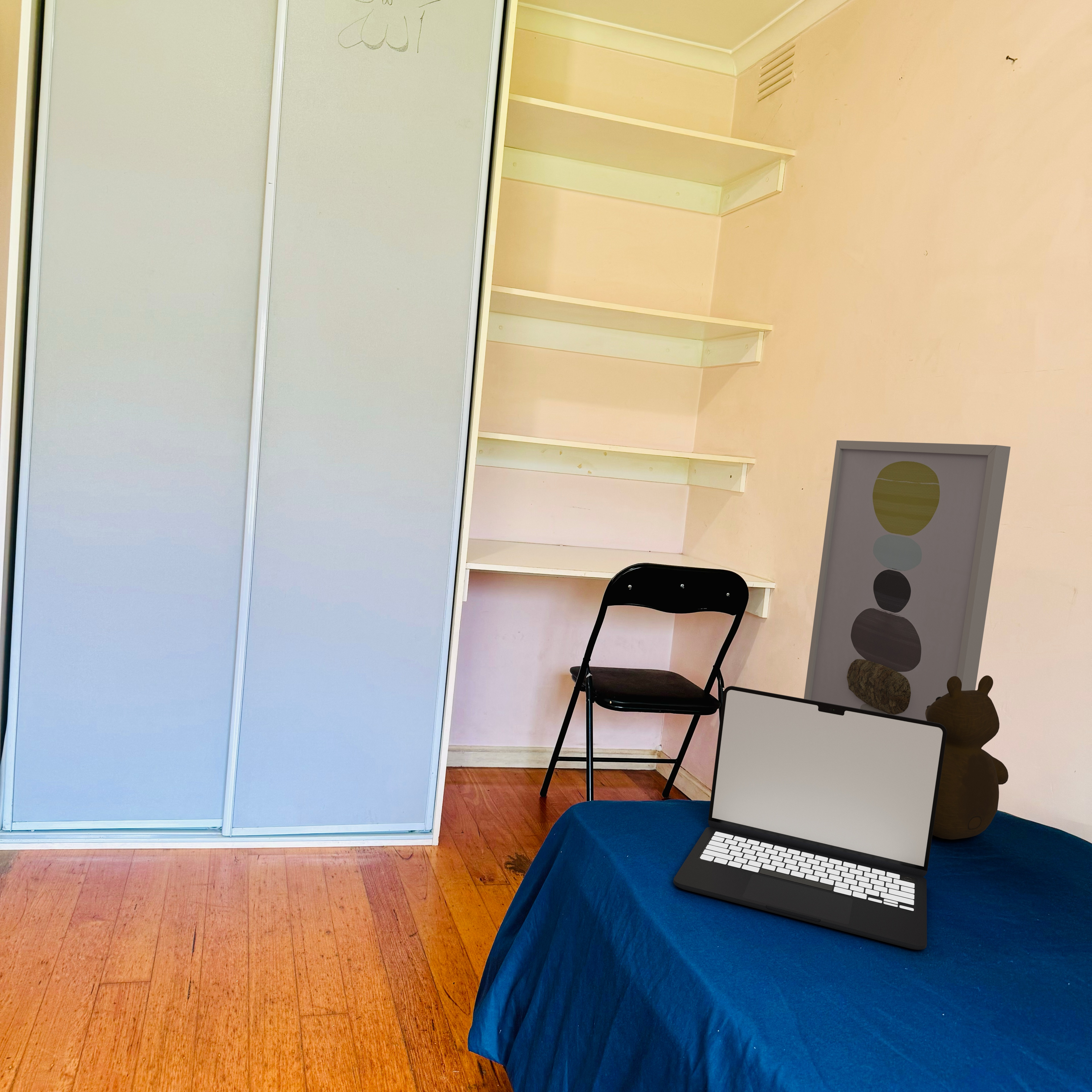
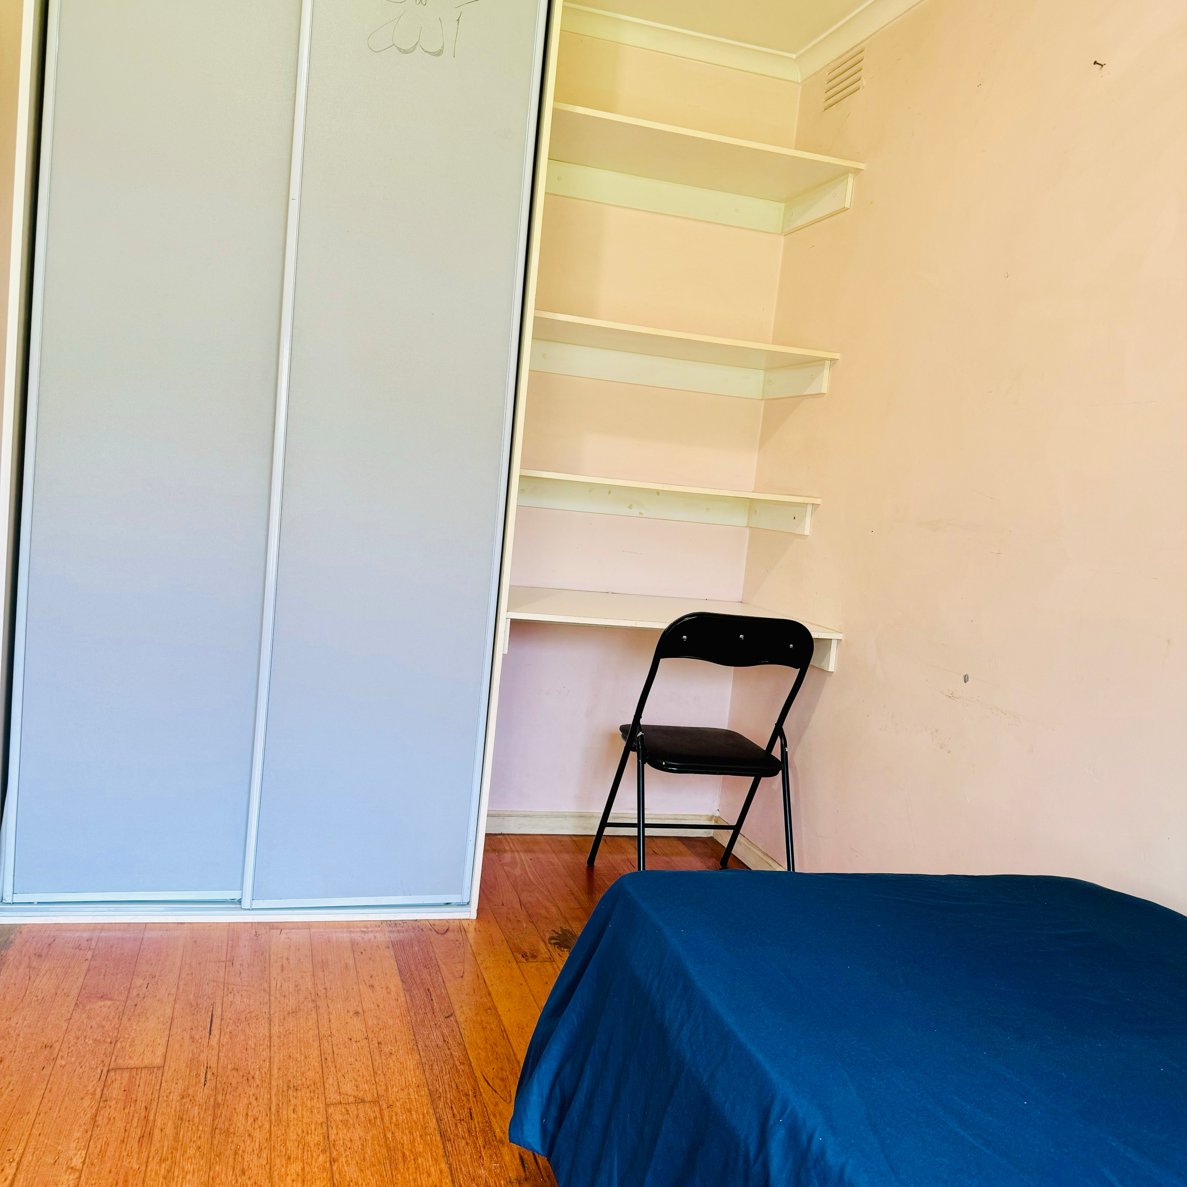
- wall art (889, 595)
- laptop (813, 804)
- teddy bear (945, 749)
